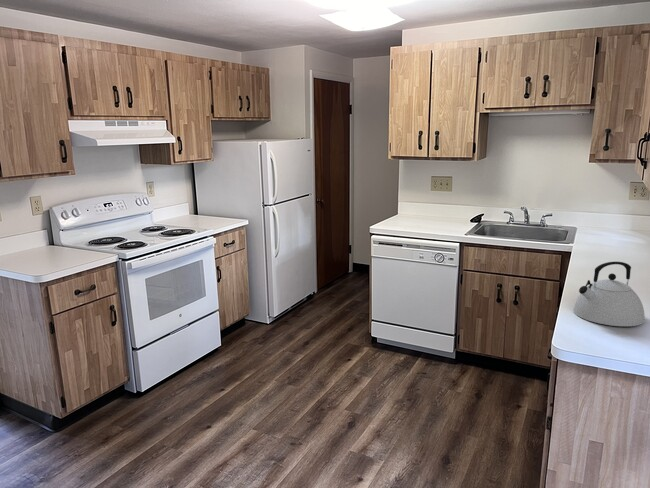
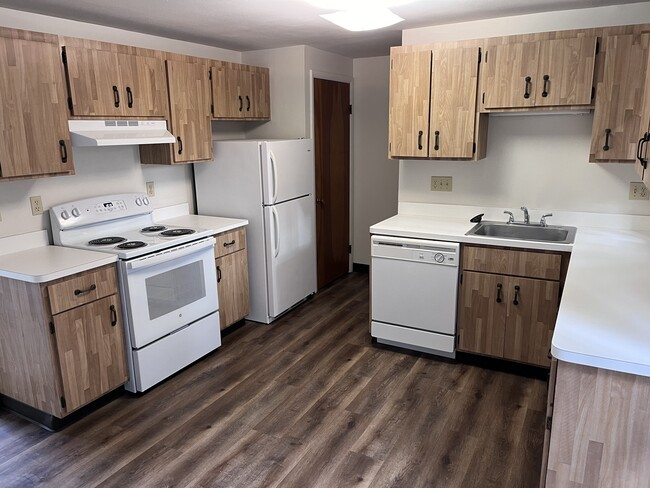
- kettle (609, 288)
